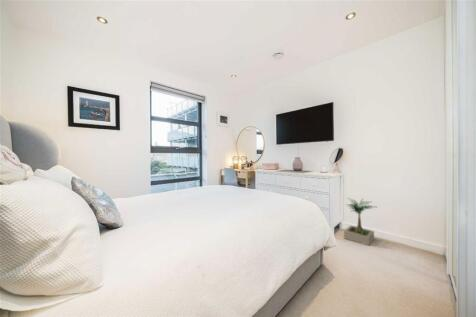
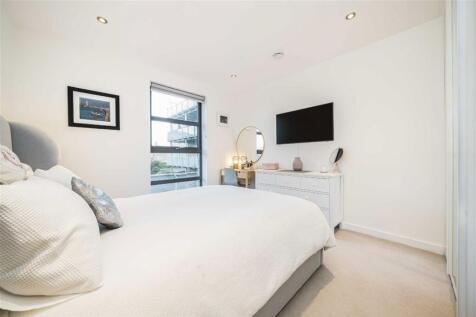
- potted plant (360, 219)
